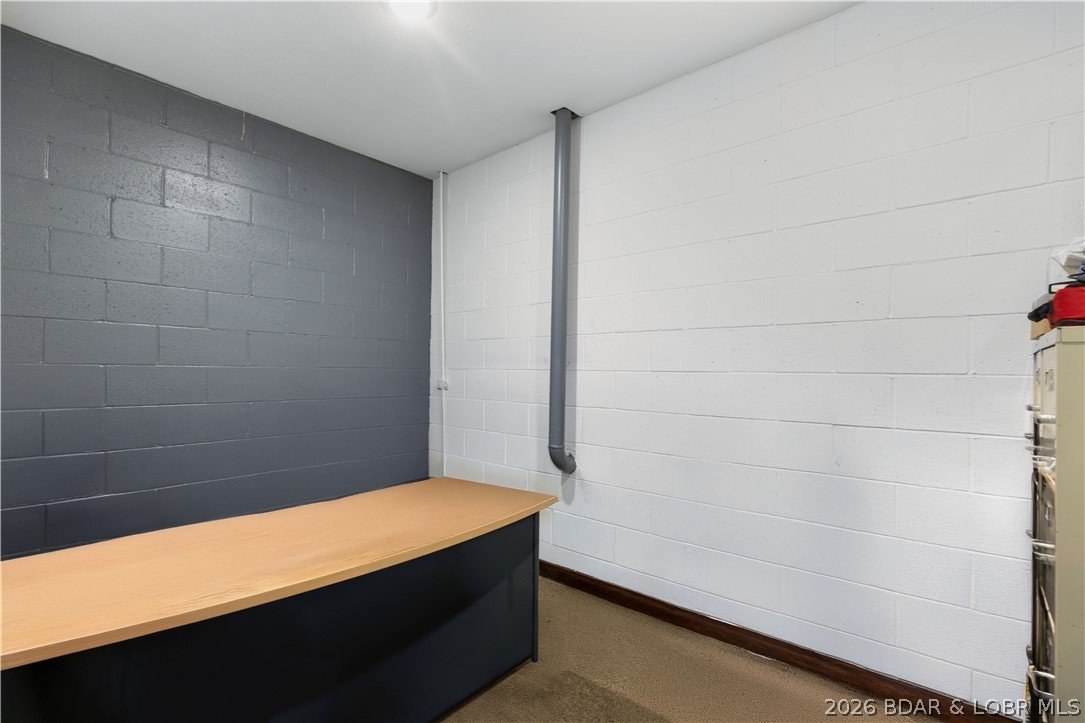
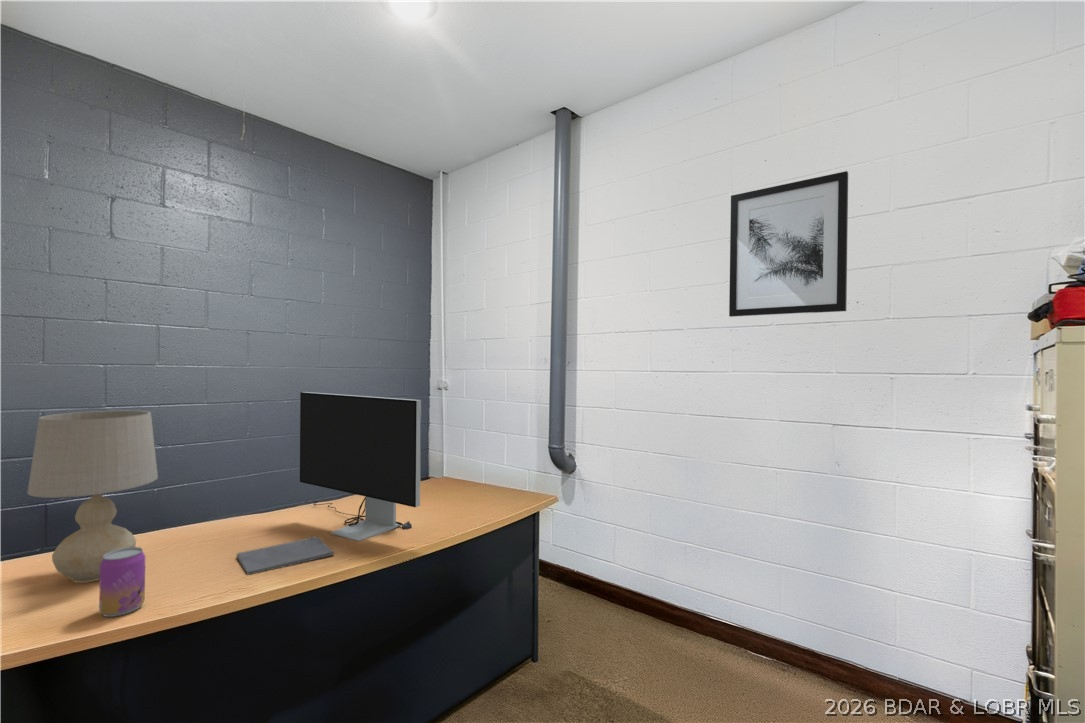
+ table lamp (96, 495)
+ wall art (784, 249)
+ notepad (285, 554)
+ beverage can (122, 580)
+ computer monitor (353, 458)
